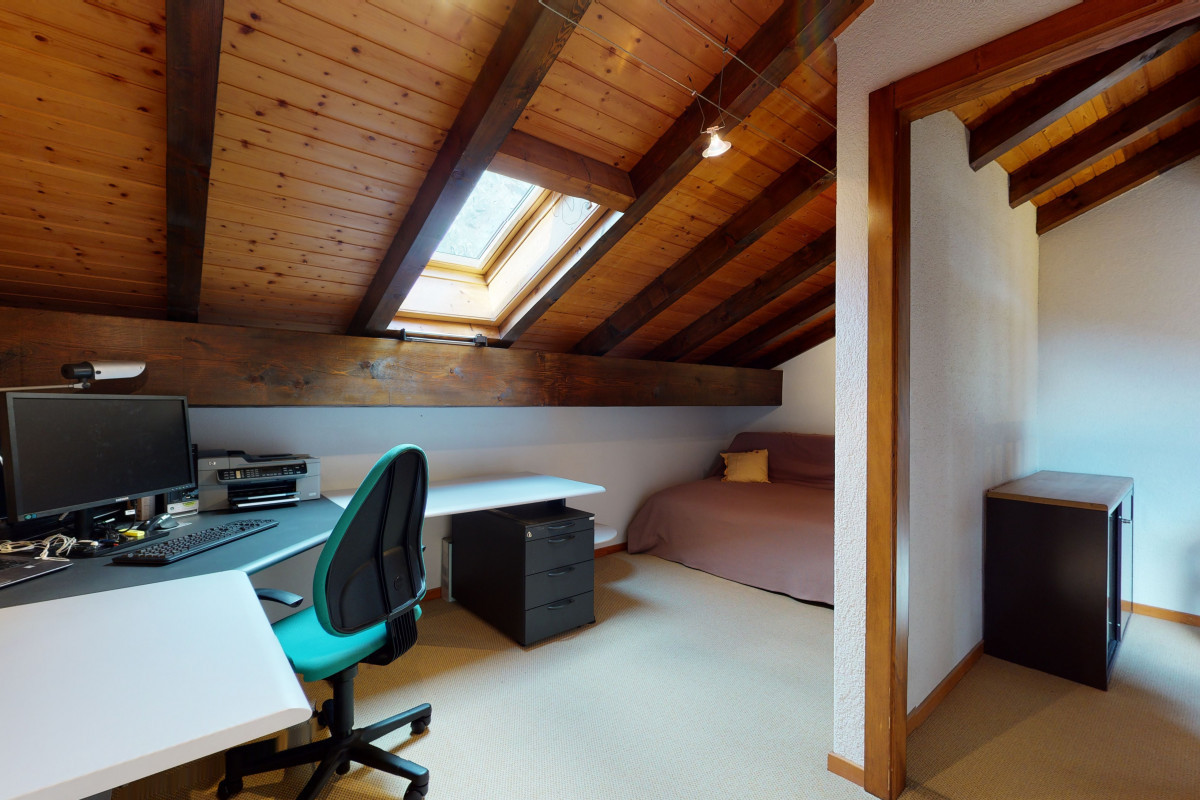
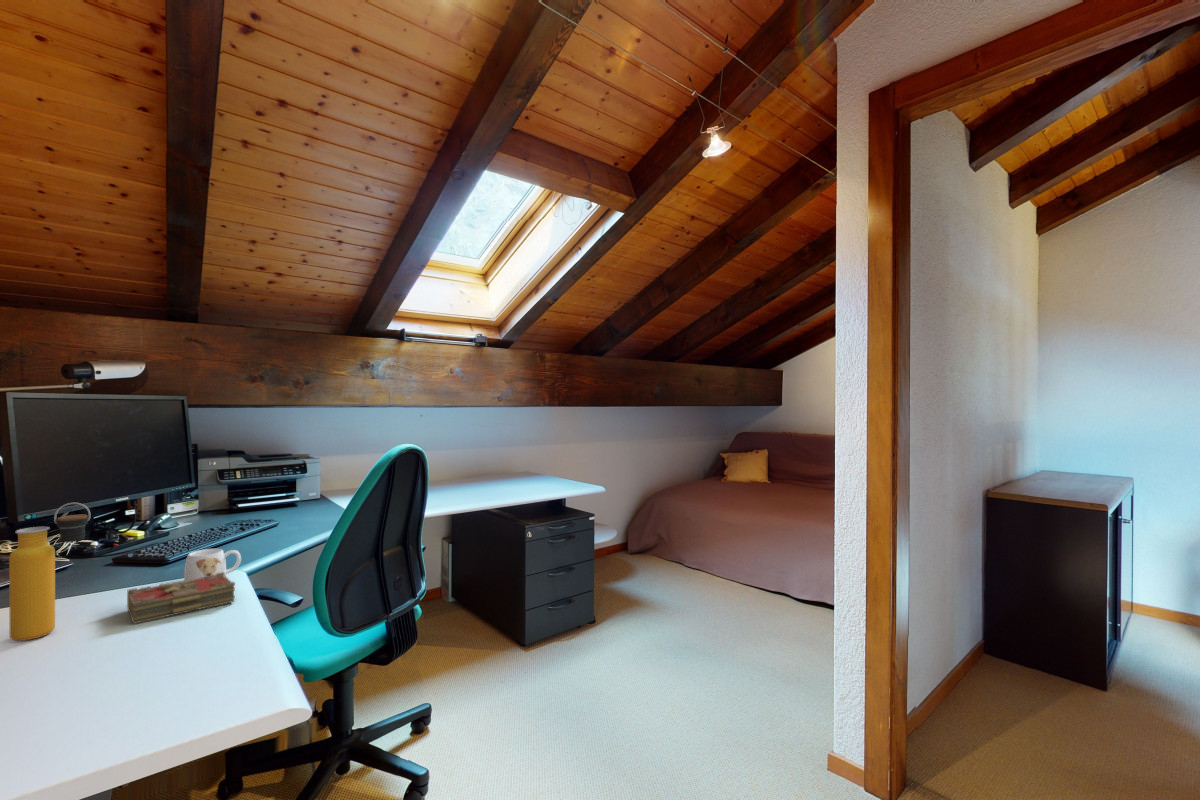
+ book (182, 595)
+ water bottle (51, 568)
+ mug (213, 565)
